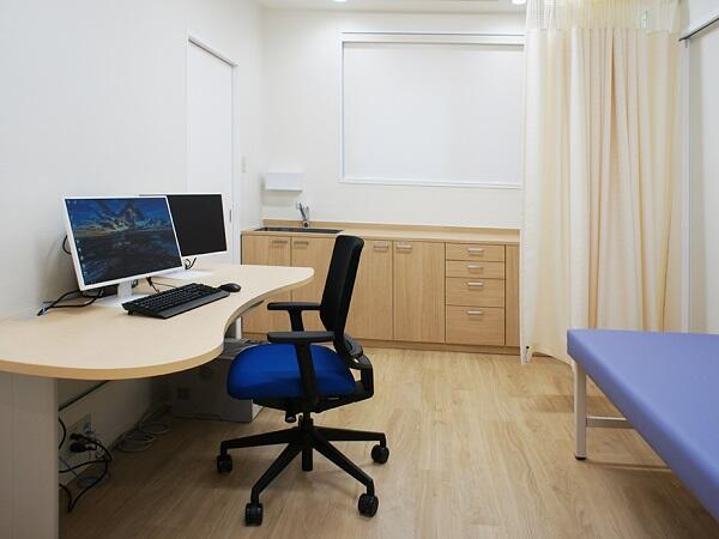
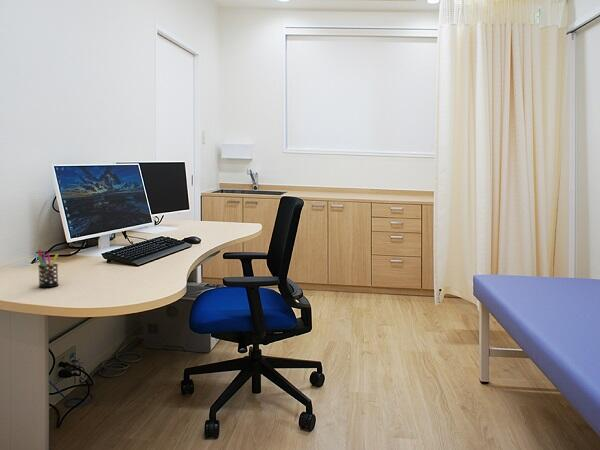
+ pen holder (45, 268)
